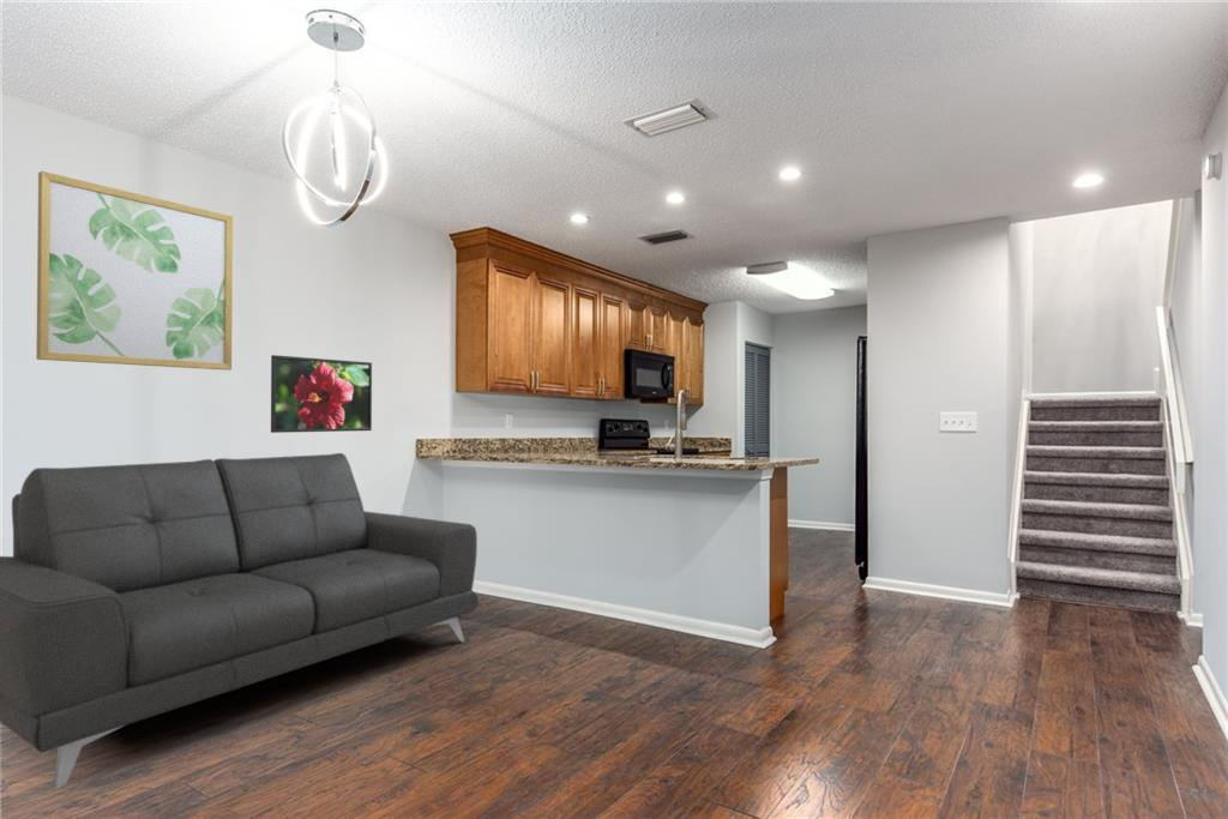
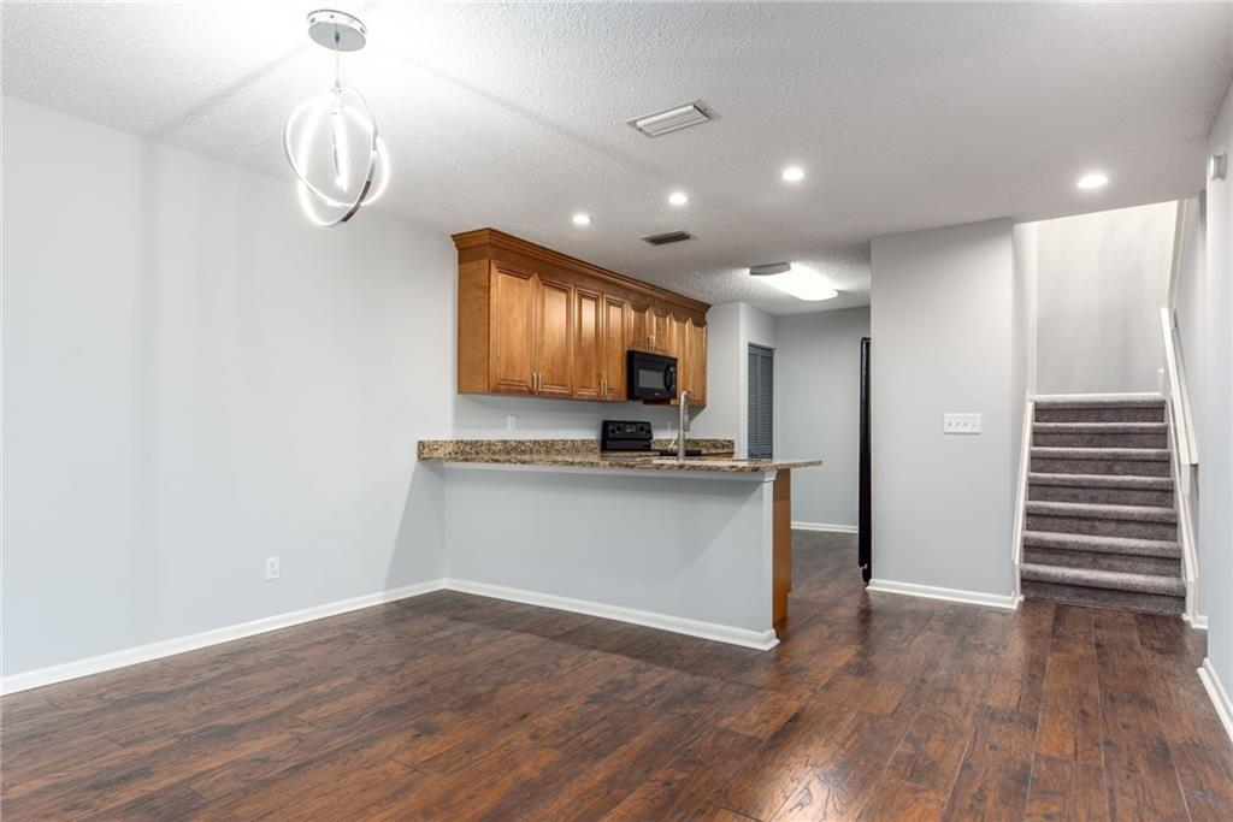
- wall art (144, 281)
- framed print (324, 395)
- sofa (249, 566)
